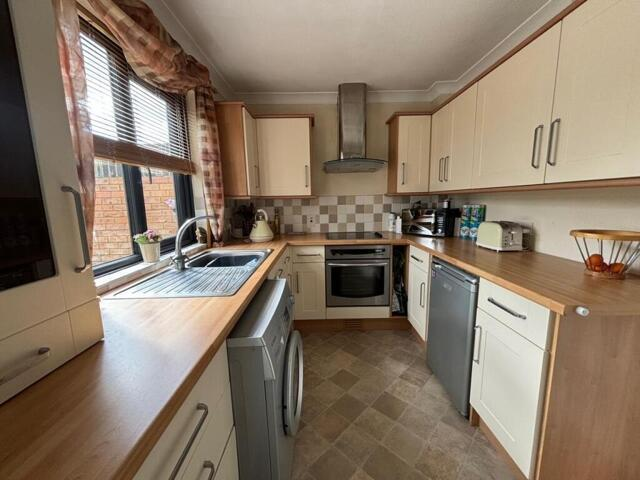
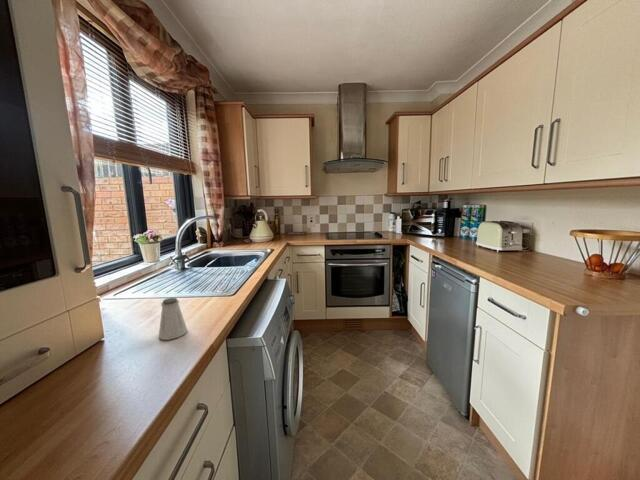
+ saltshaker (171, 316)
